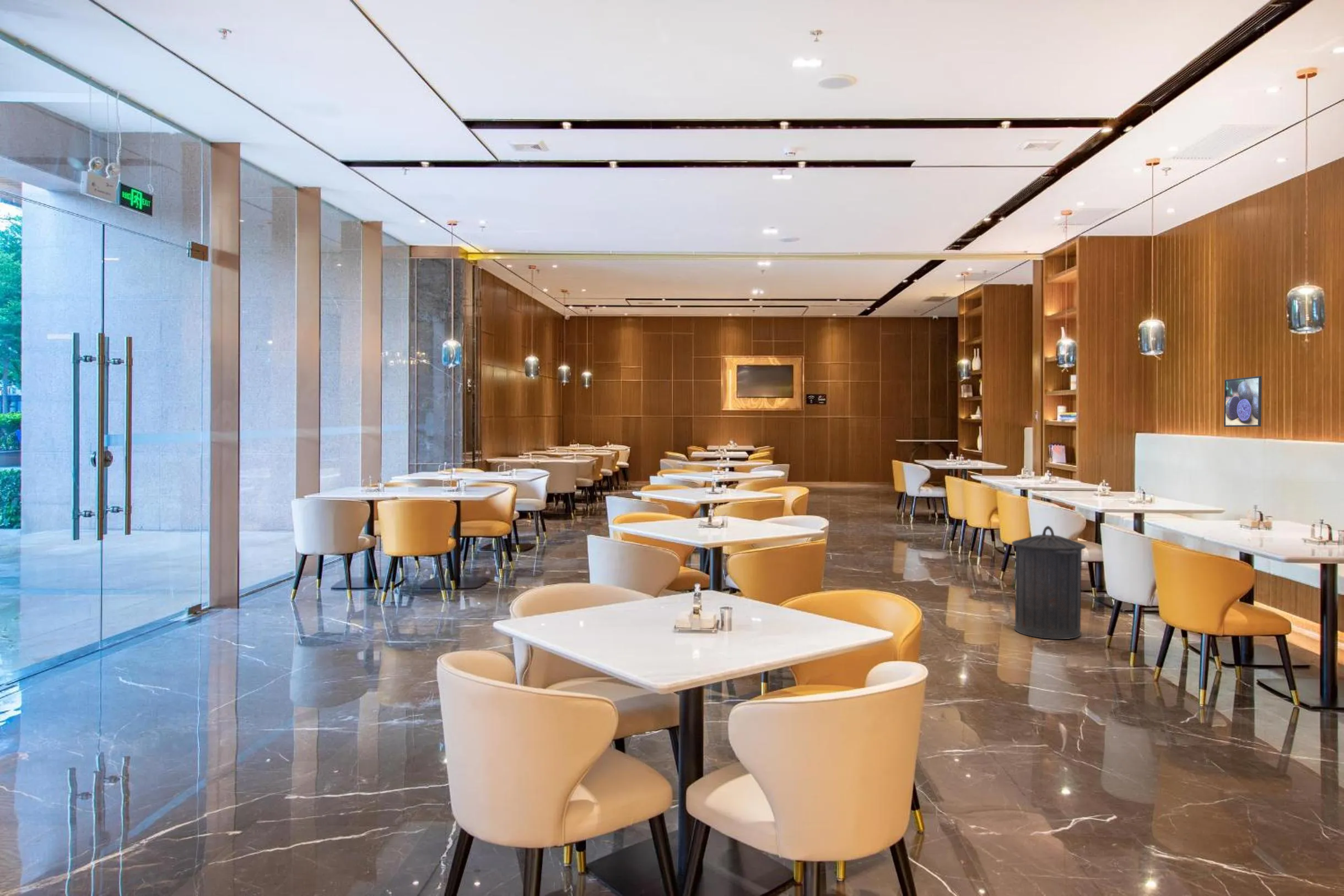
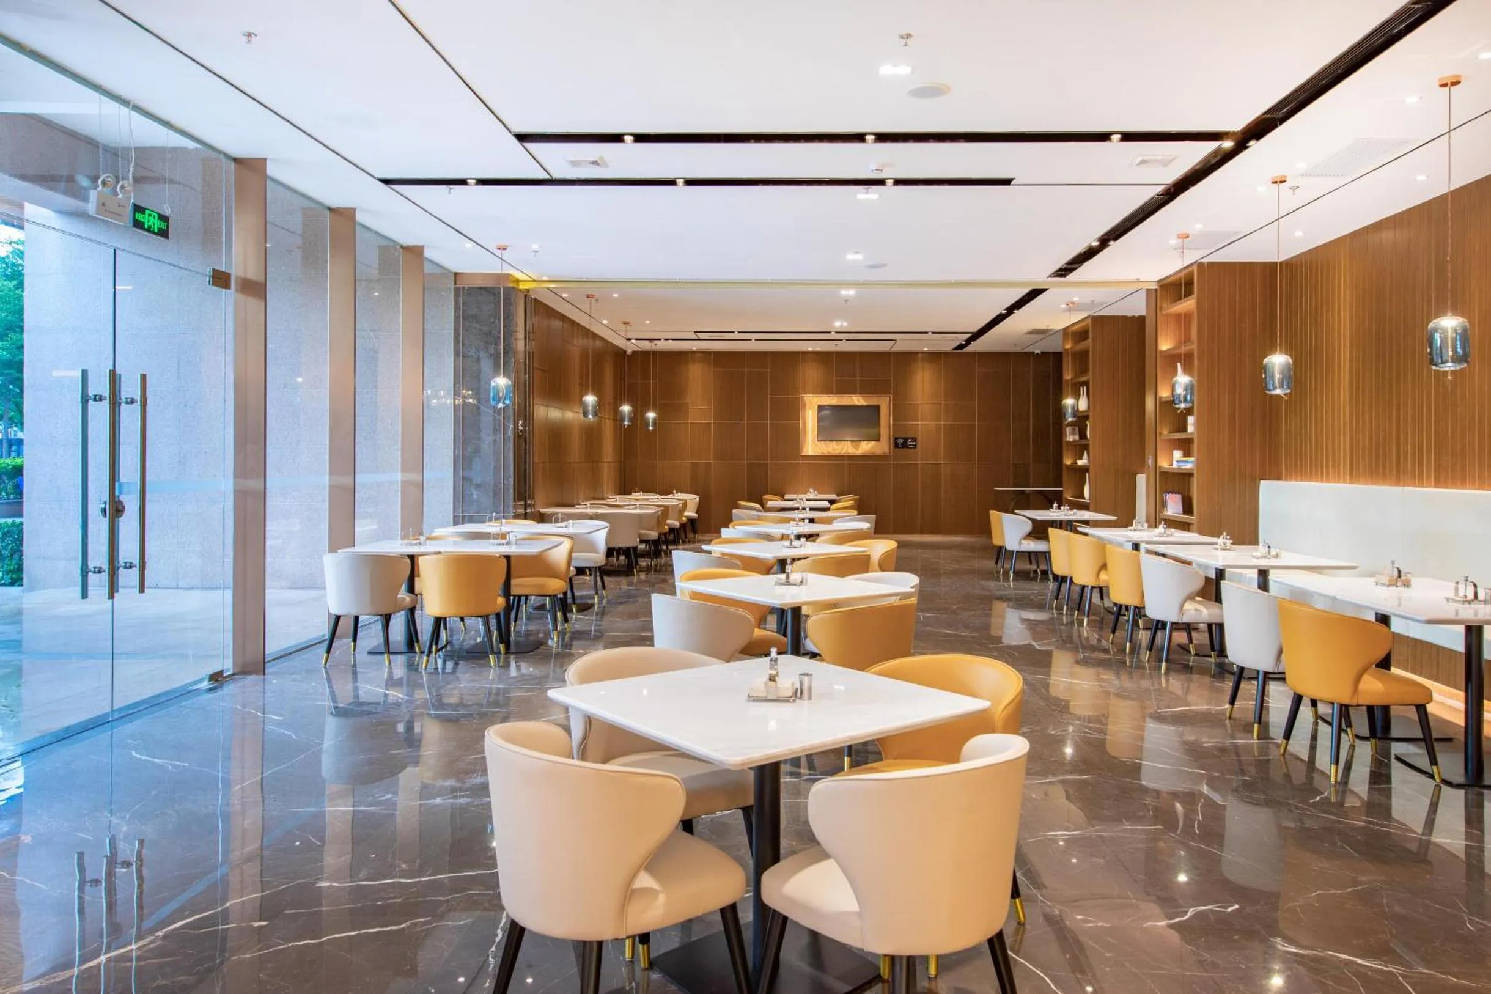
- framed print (1242, 402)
- trash can (1048, 579)
